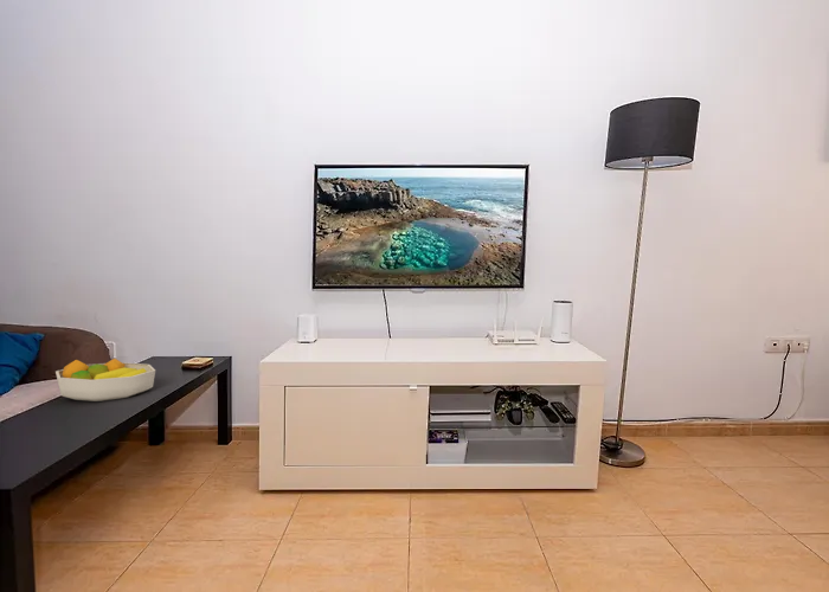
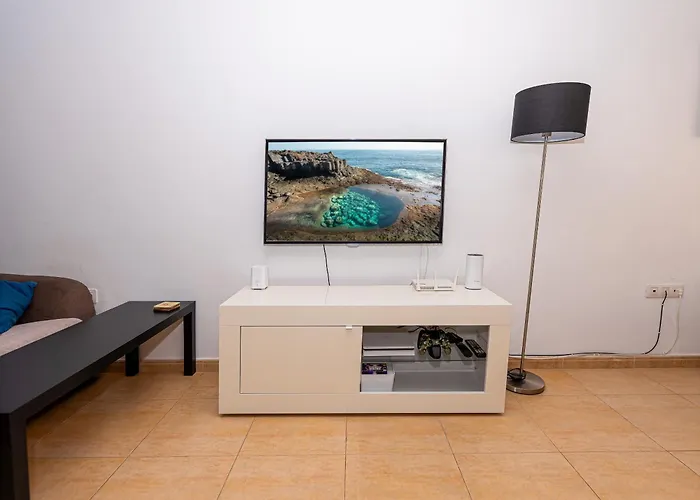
- fruit bowl (107, 377)
